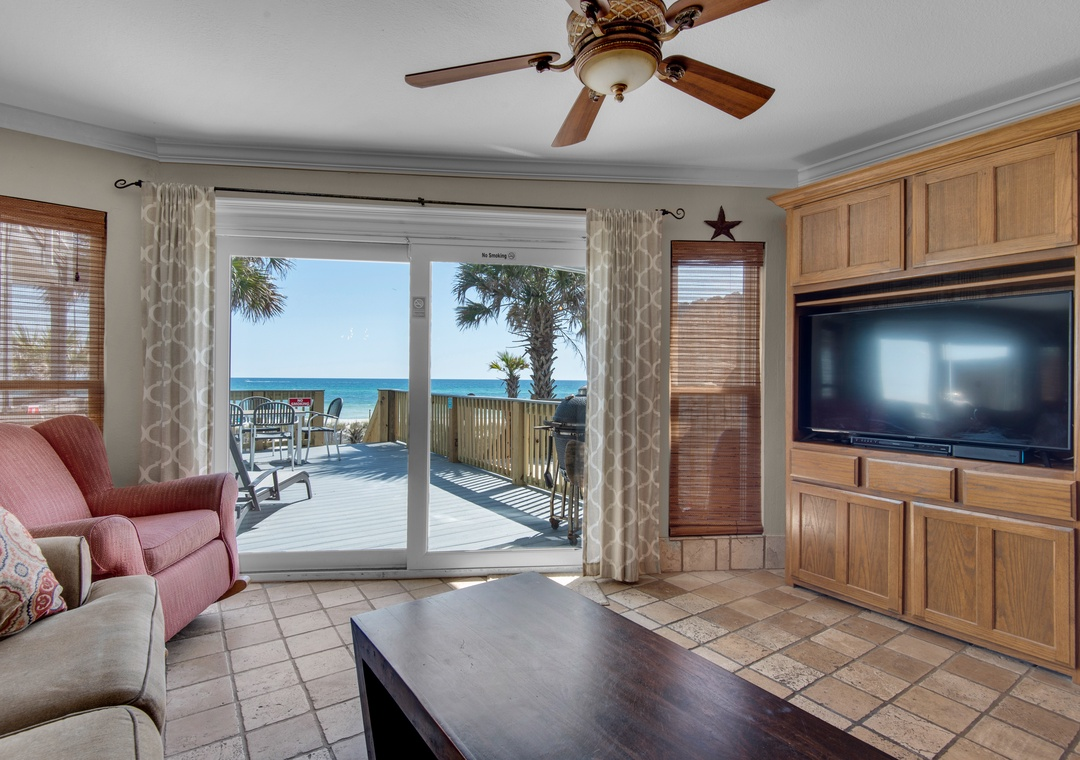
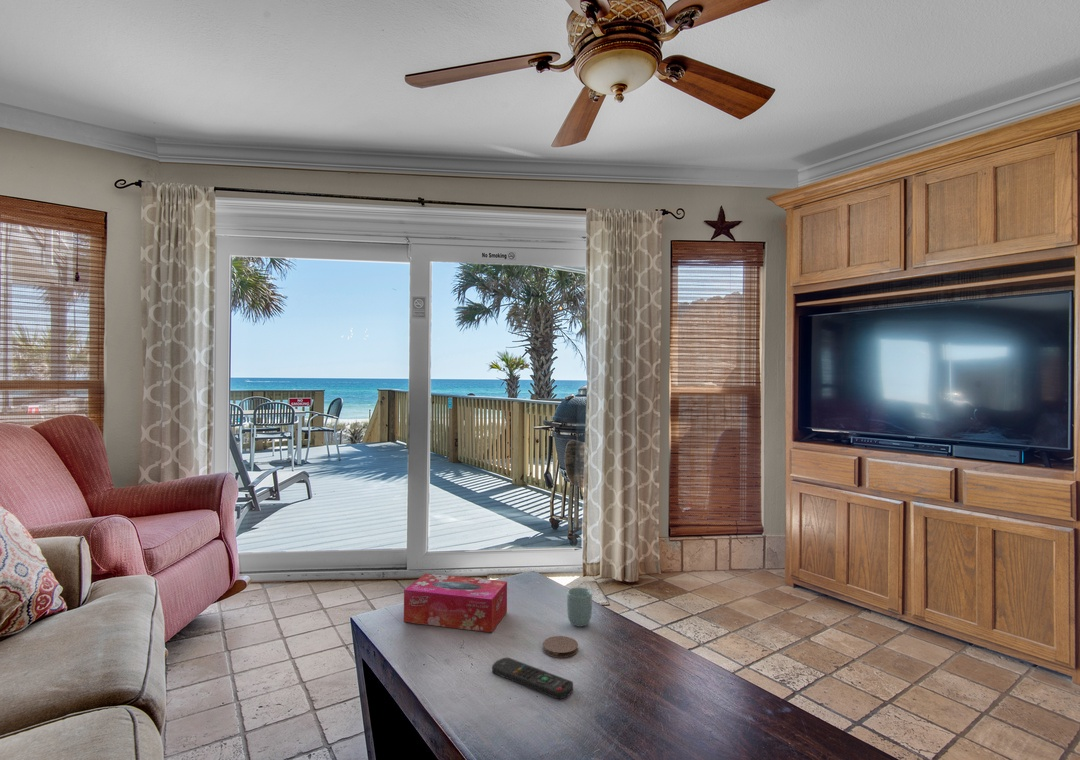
+ coaster (560, 646)
+ tissue box (456, 601)
+ cup (579, 607)
+ remote control (531, 676)
